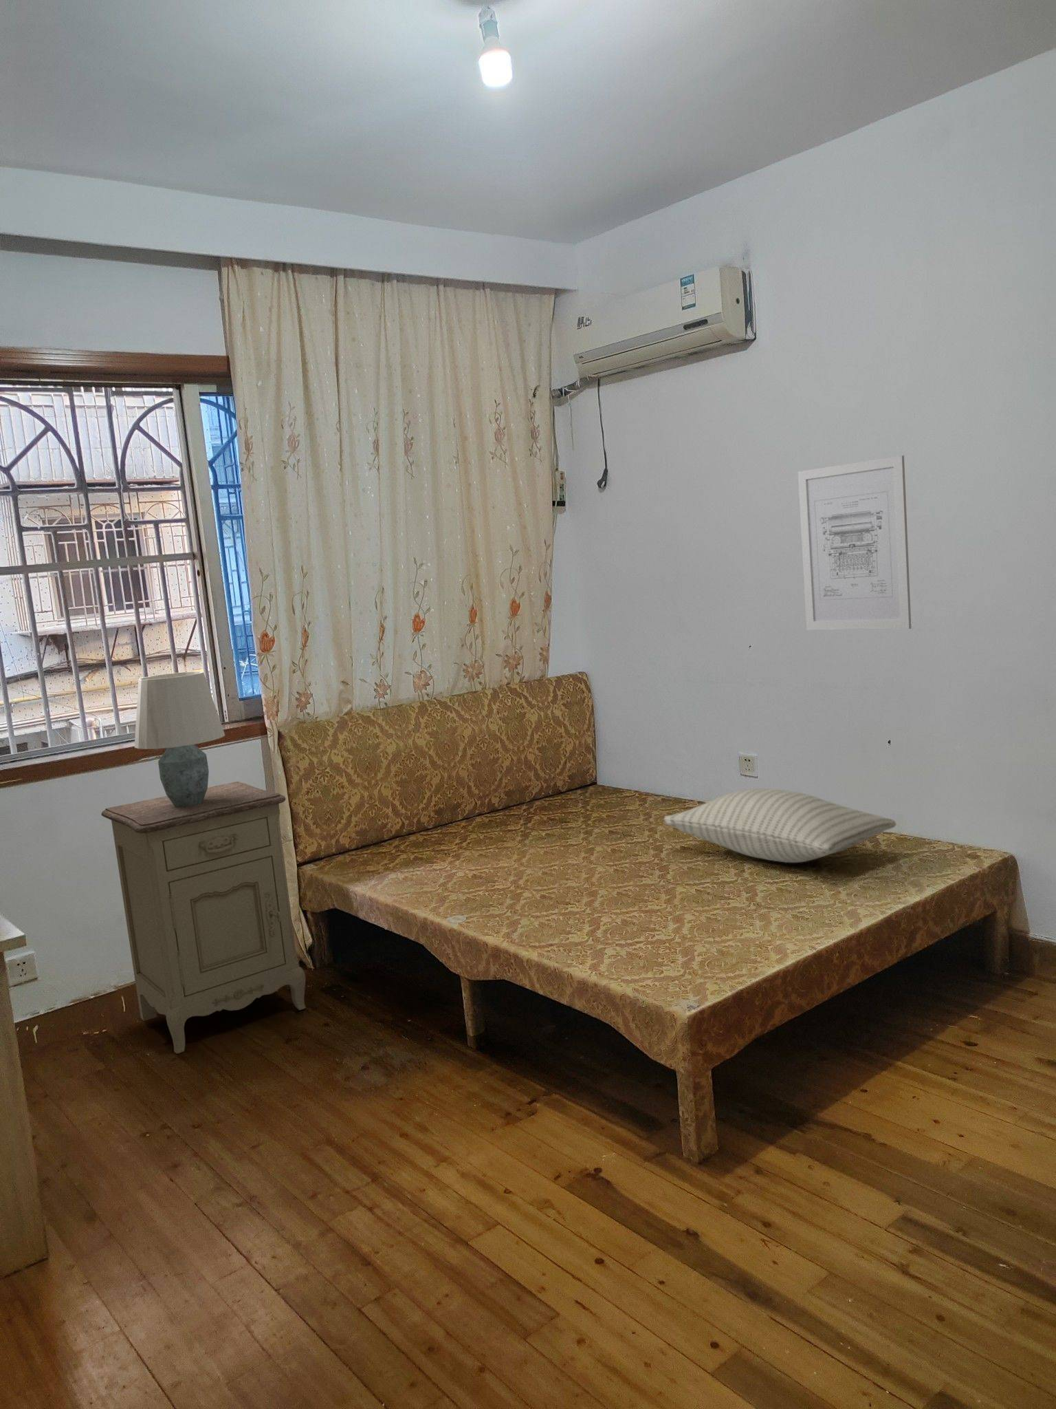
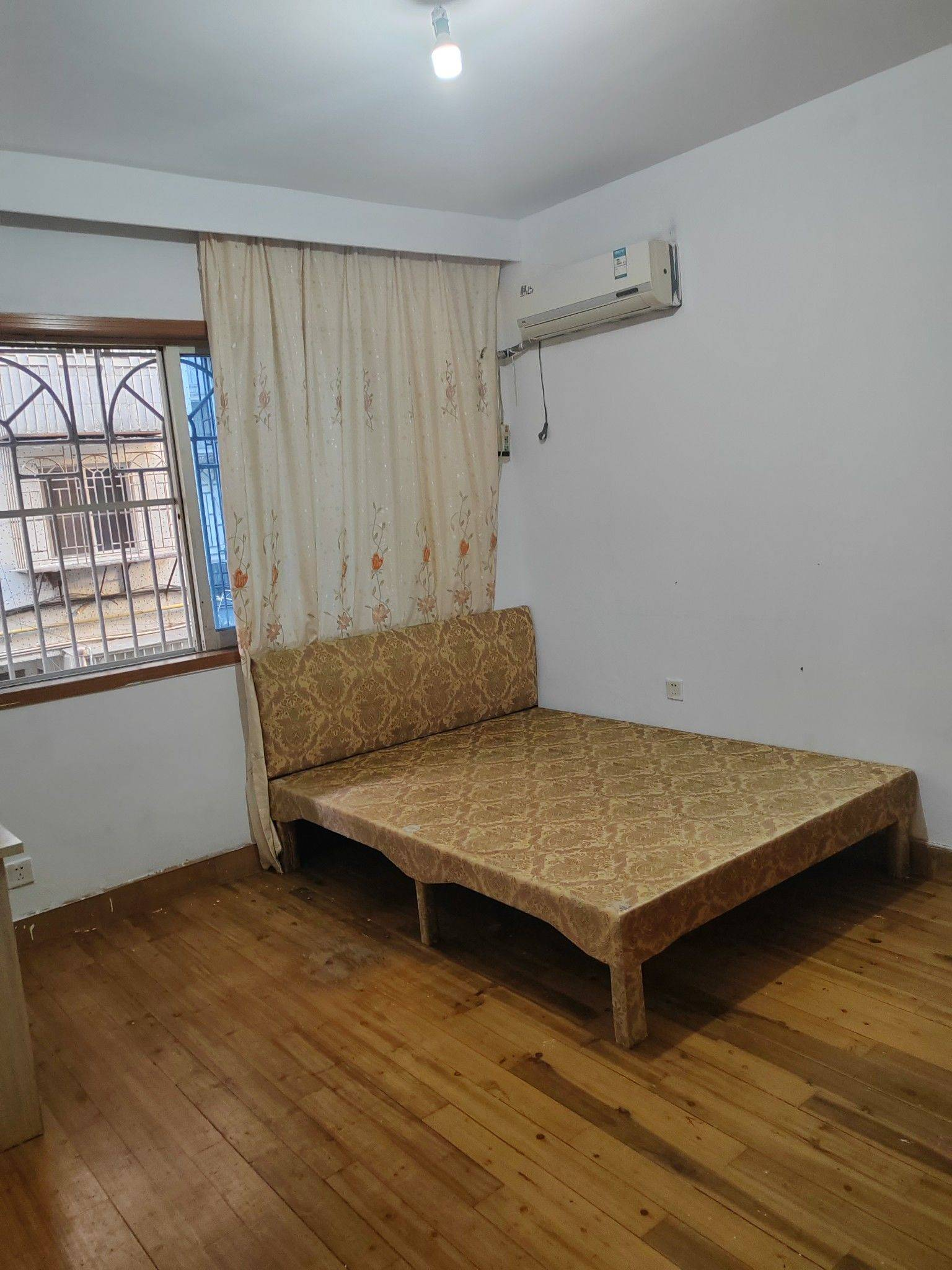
- pillow (775, 824)
- nightstand (212, 911)
- table lamp (180, 739)
- wall art (853, 547)
